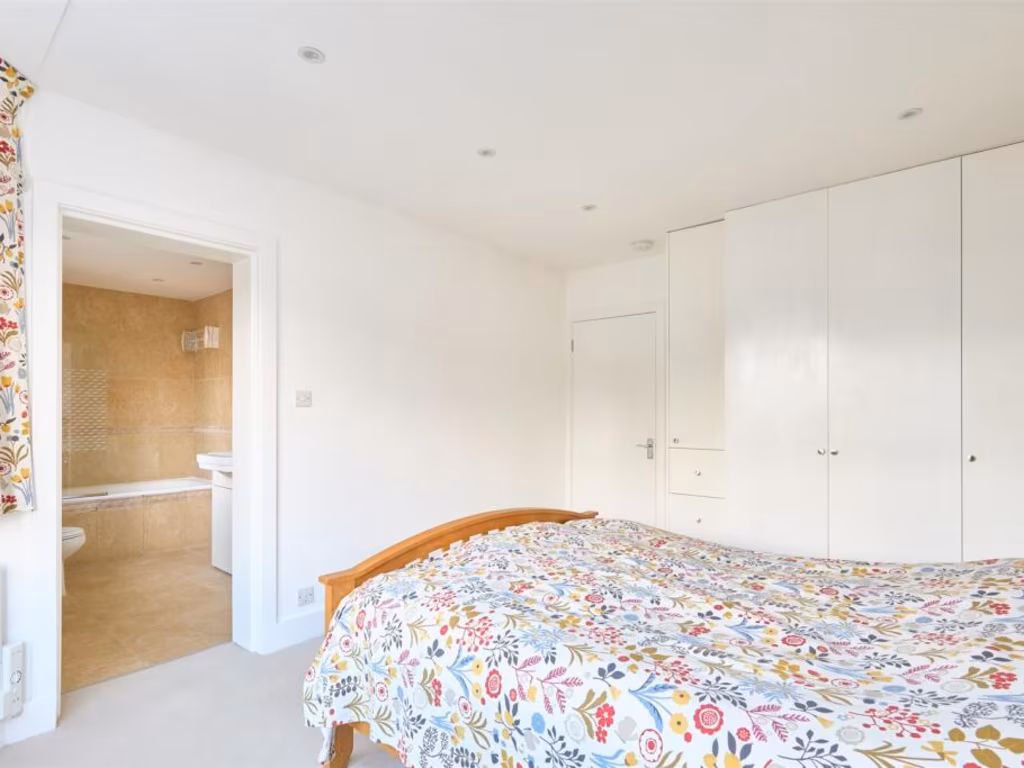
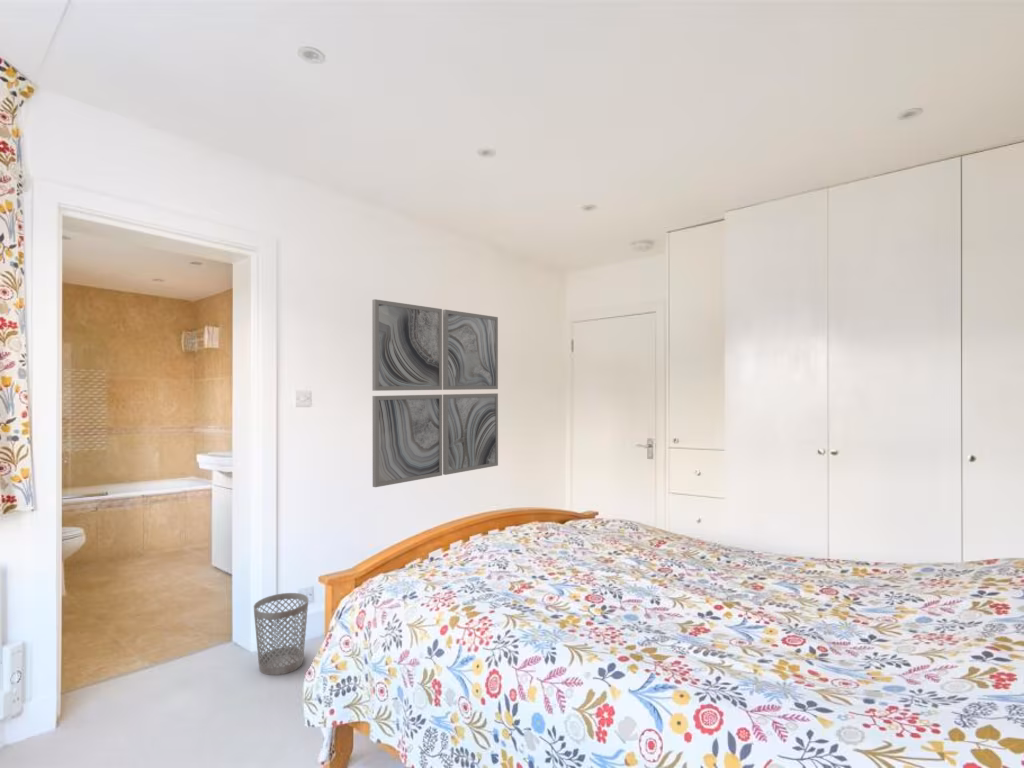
+ wall art (443, 394)
+ wastebasket (281, 634)
